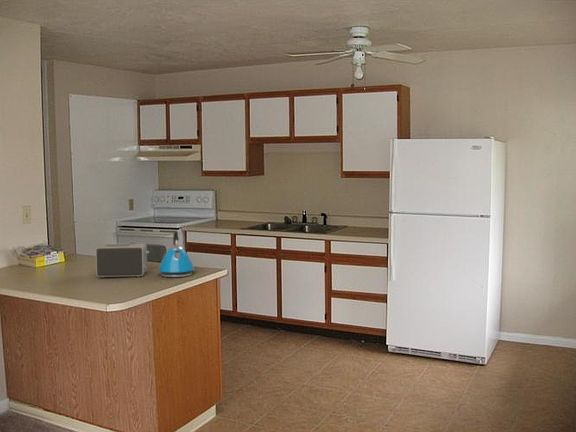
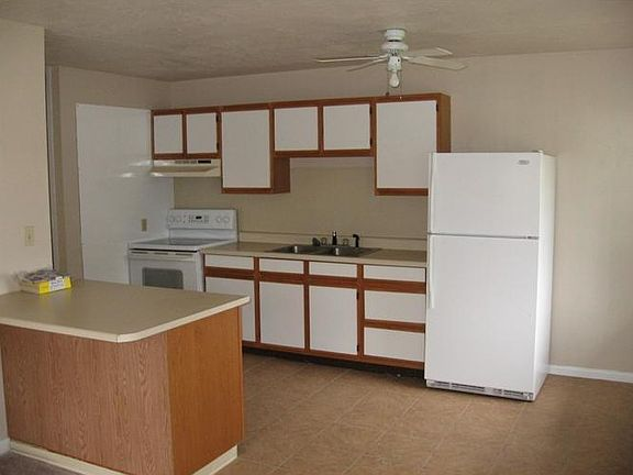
- kettle (176, 252)
- toaster (124, 260)
